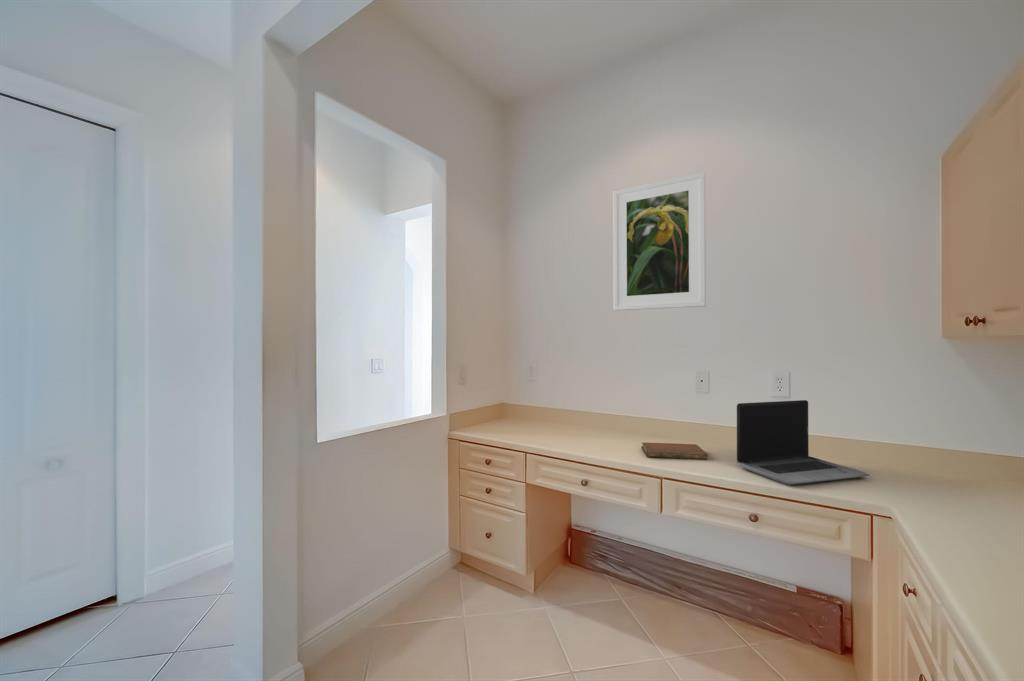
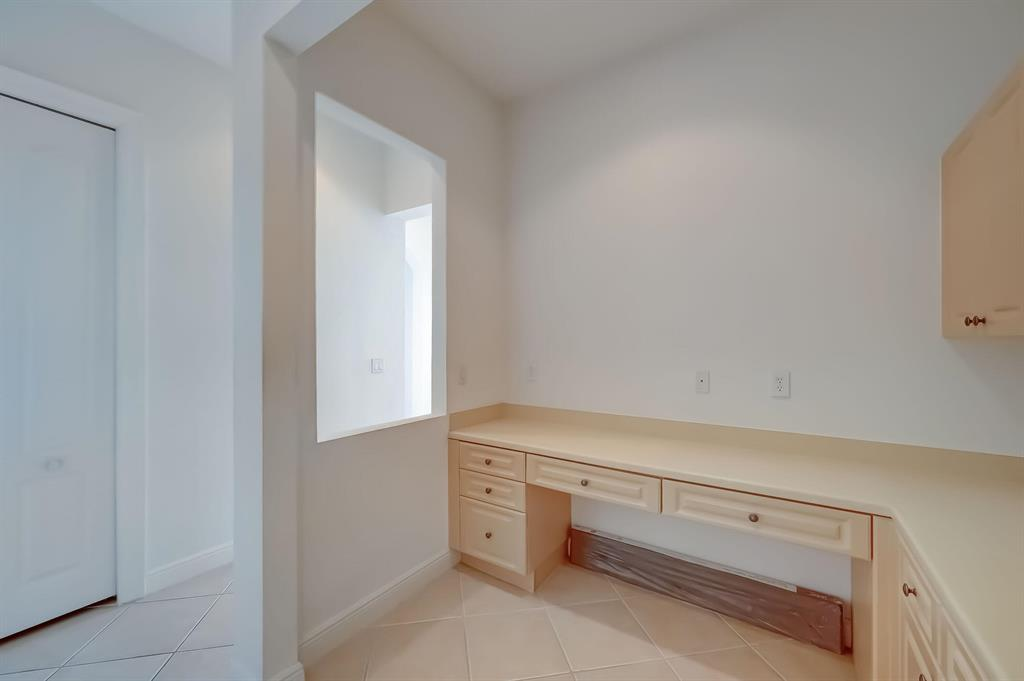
- laptop computer (800, 439)
- notebook (672, 450)
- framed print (656, 245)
